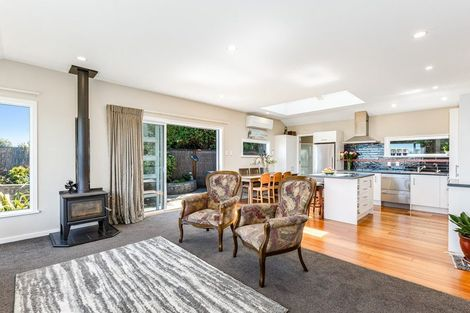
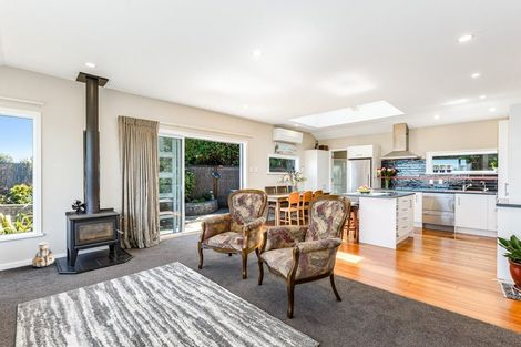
+ vase (43, 254)
